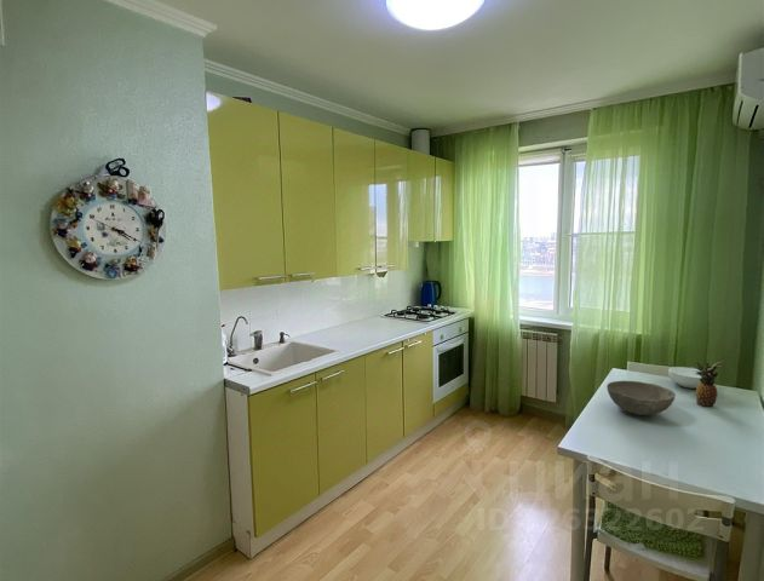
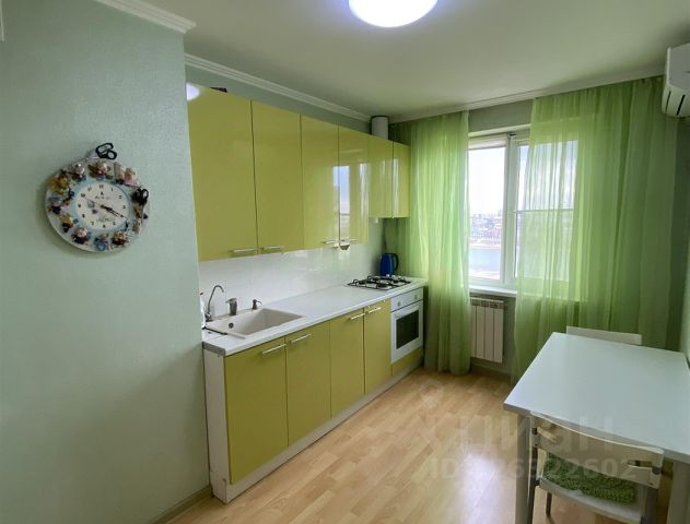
- fruit (705, 381)
- cereal bowl (688, 378)
- bowl (639, 401)
